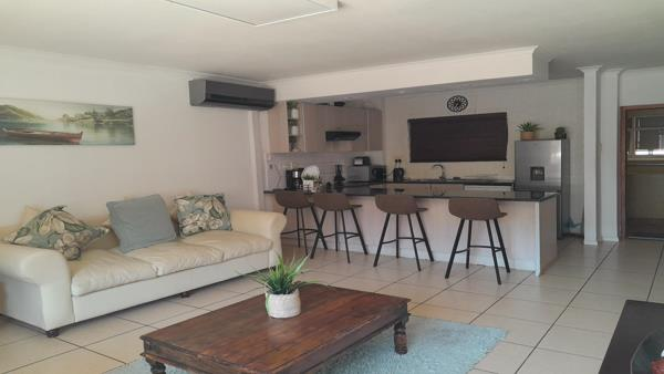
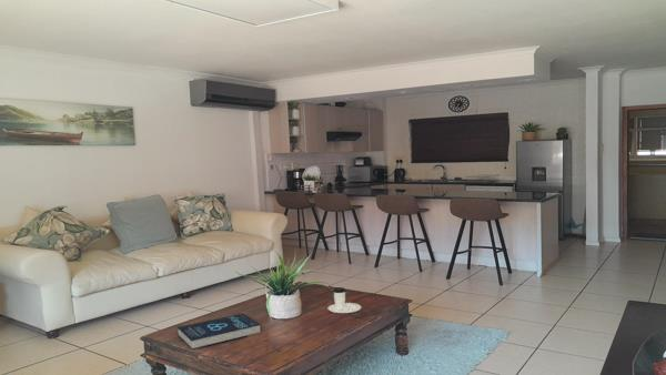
+ coffee cup (344, 298)
+ book (219, 330)
